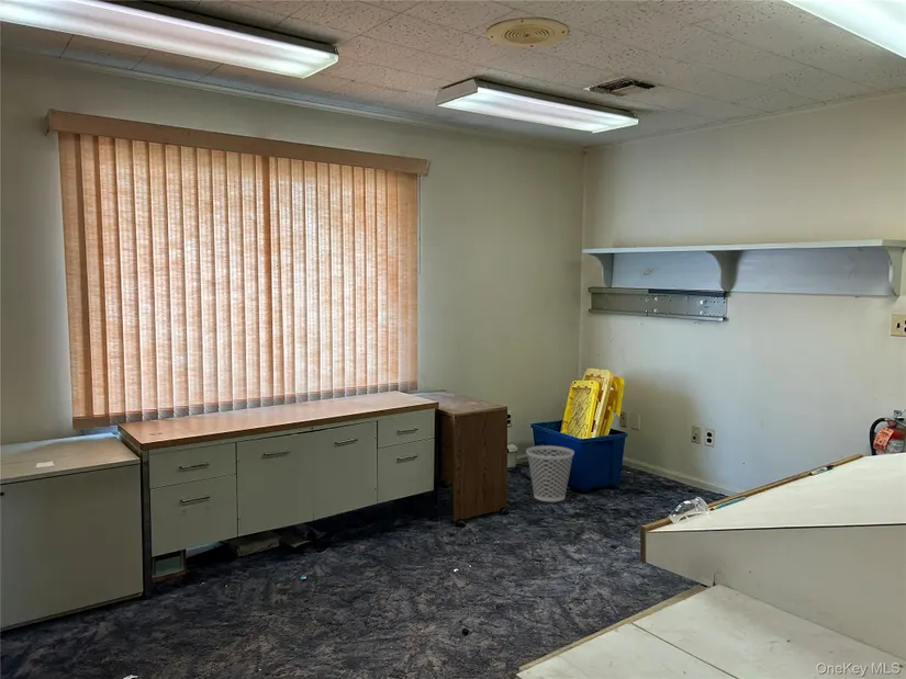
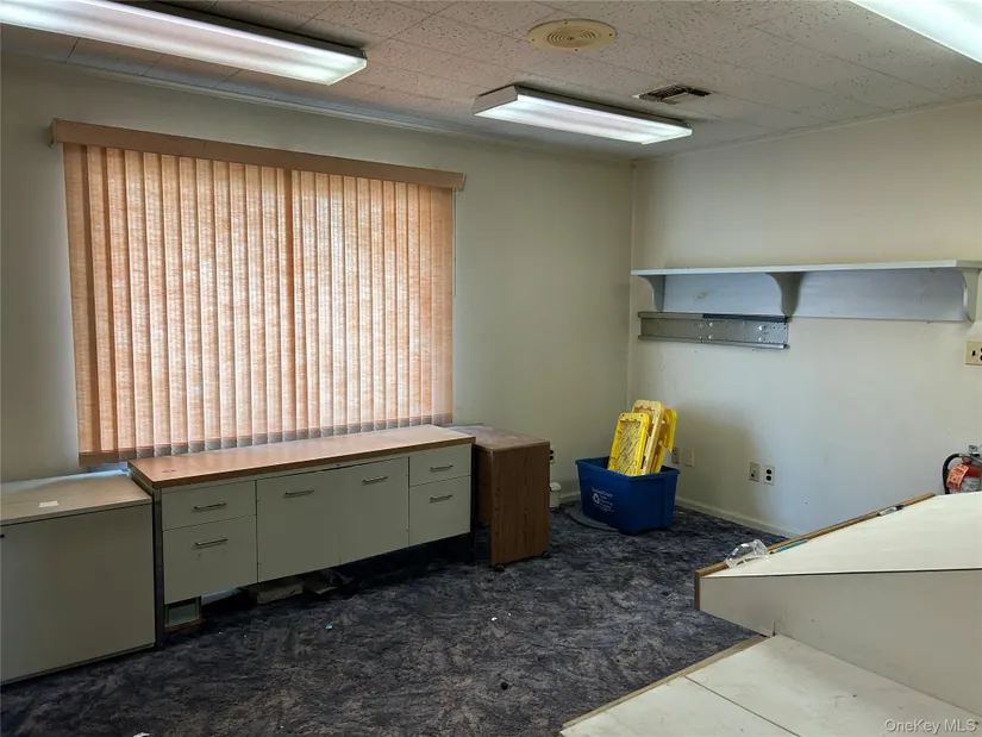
- wastebasket (549, 474)
